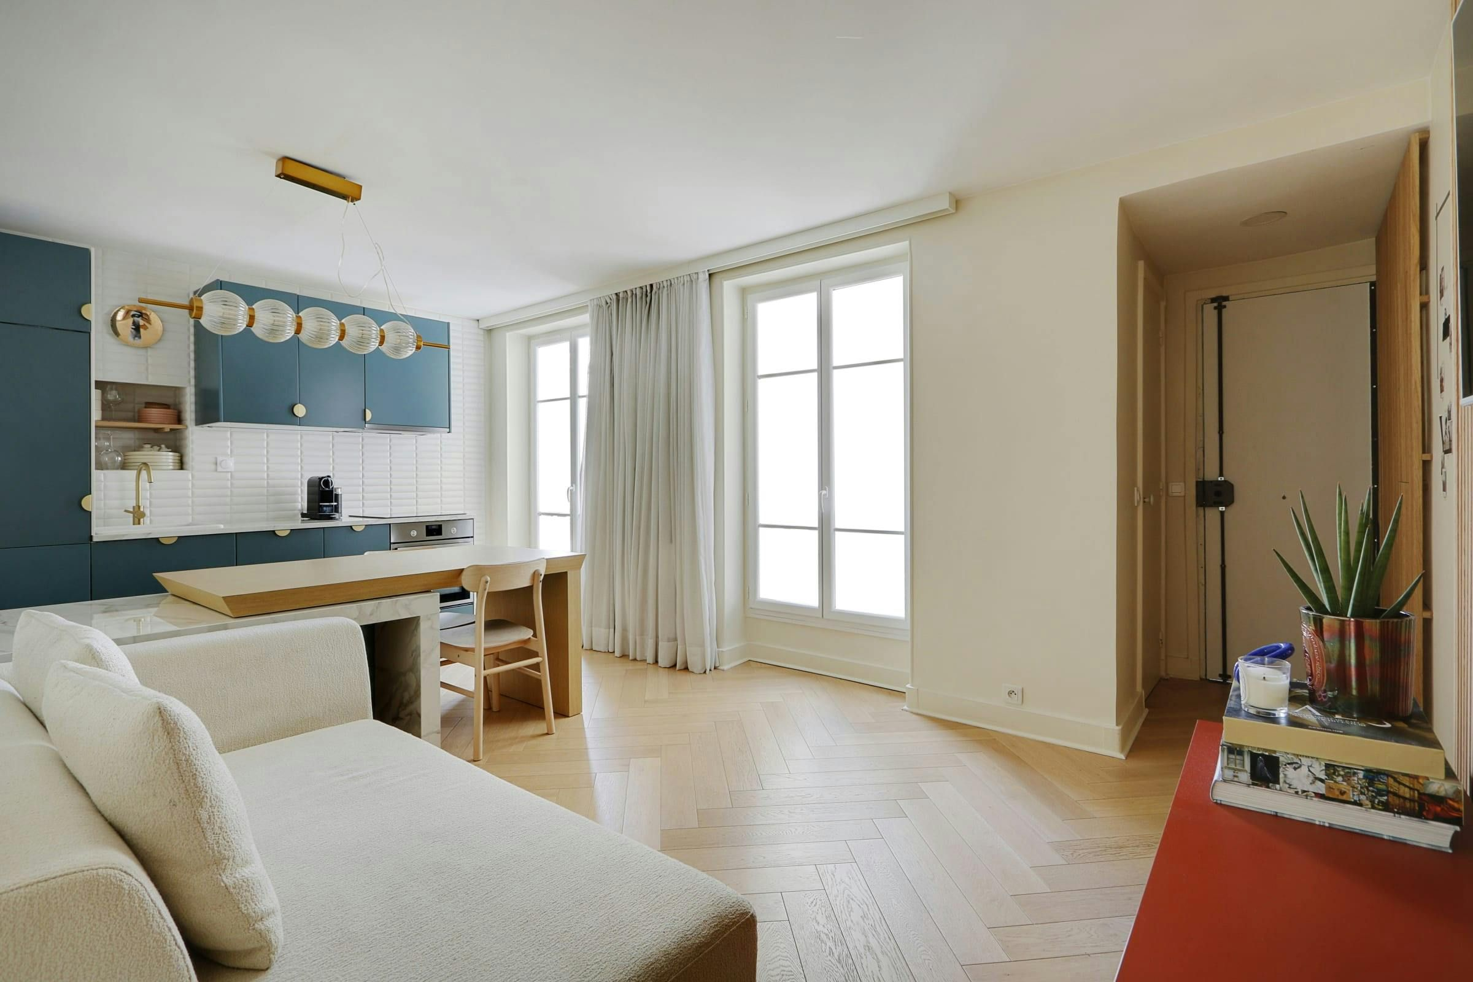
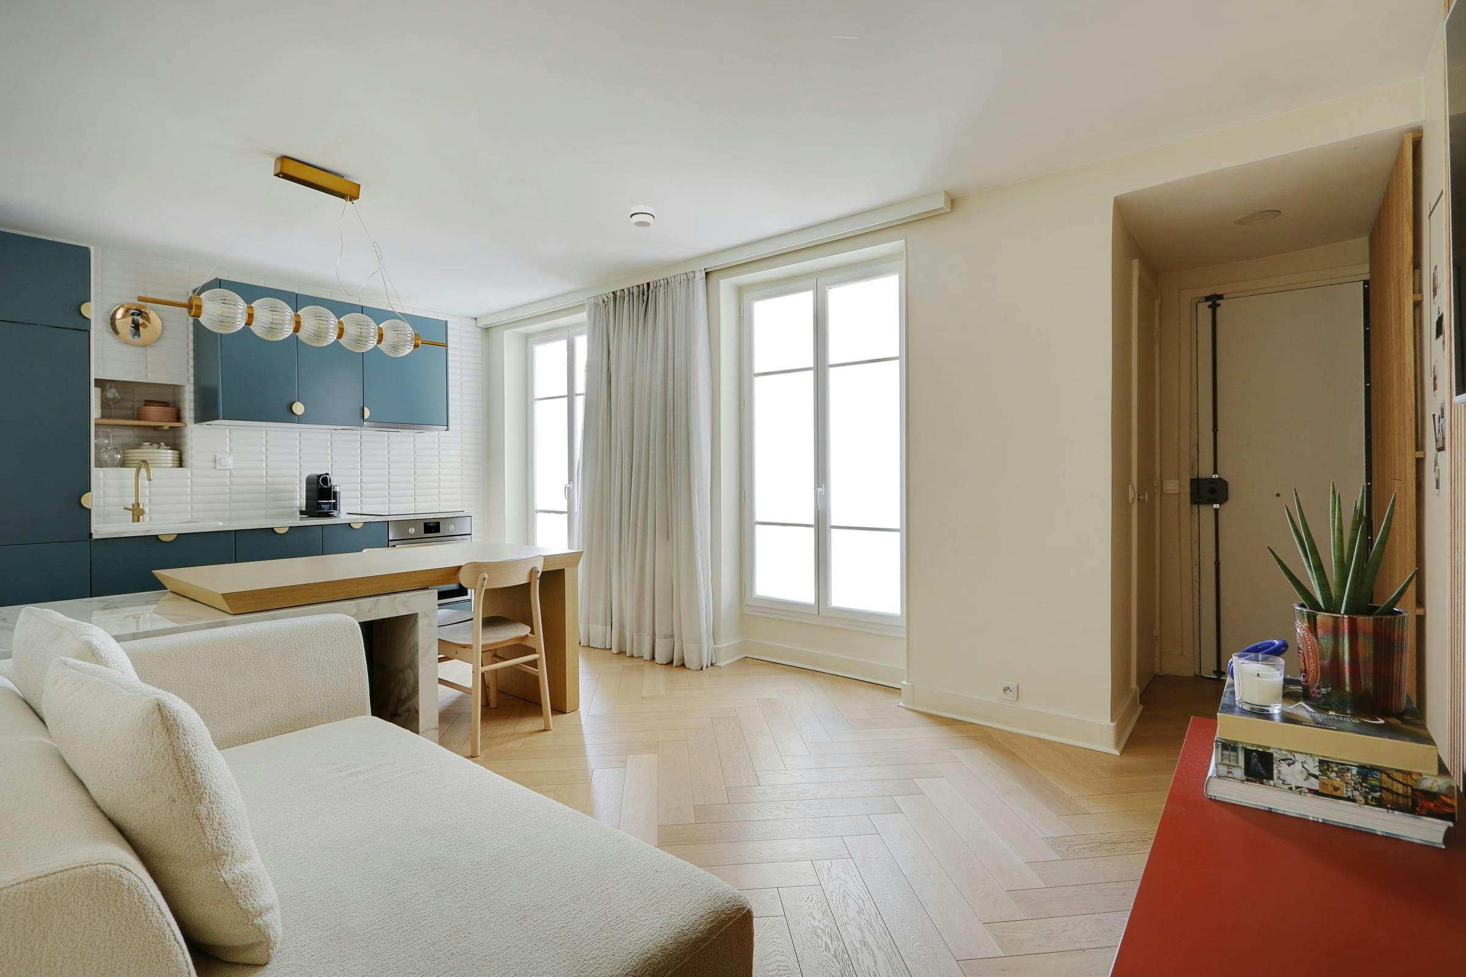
+ smoke detector (642, 217)
